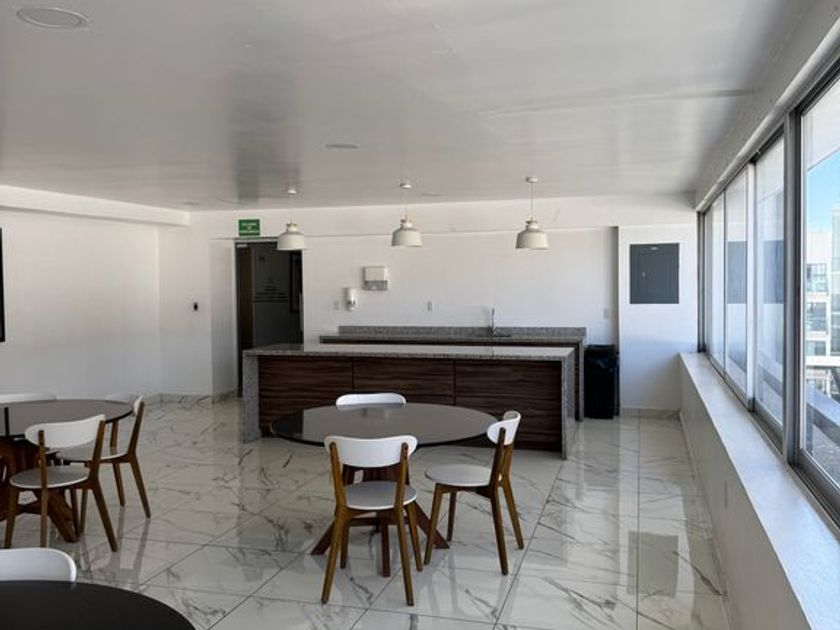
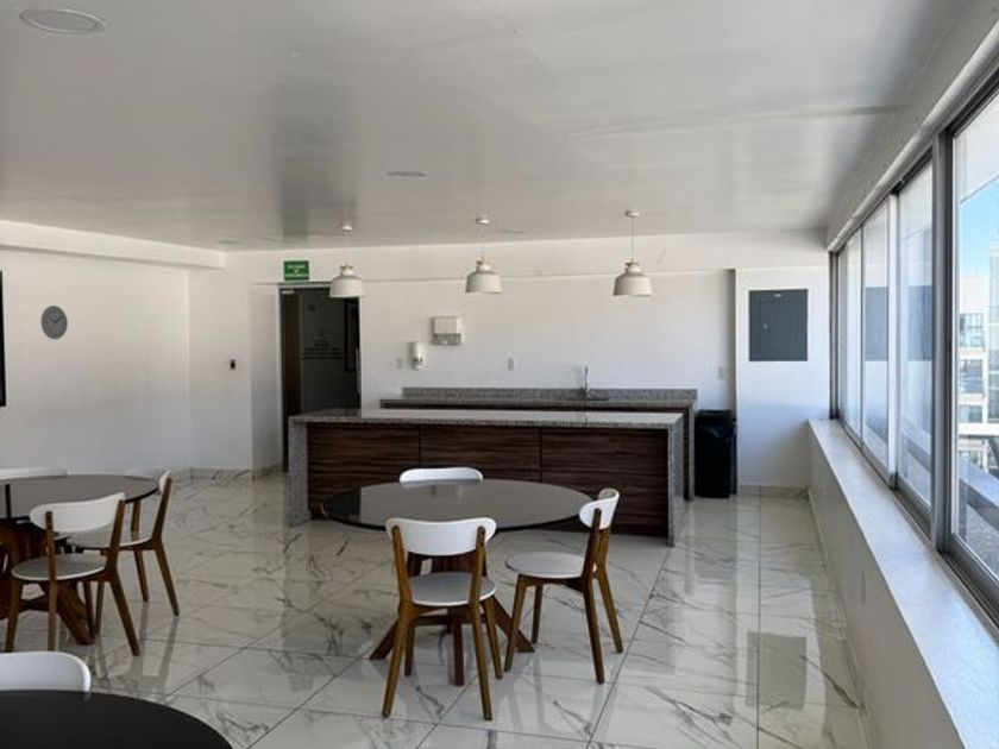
+ wall clock (55, 322)
